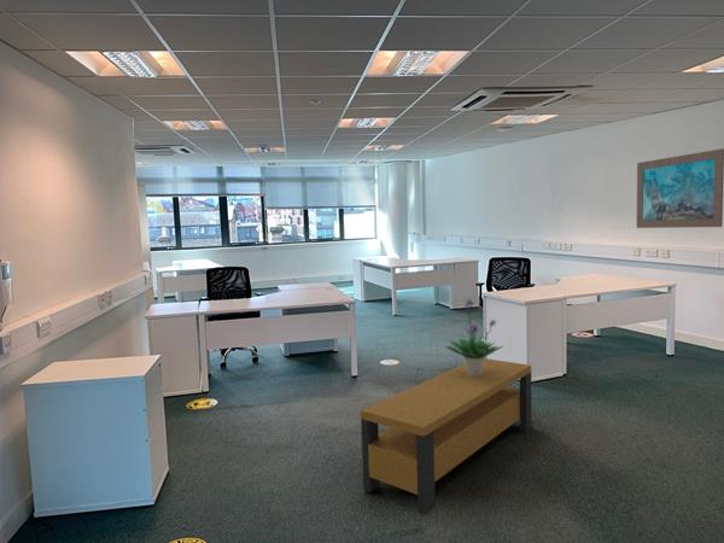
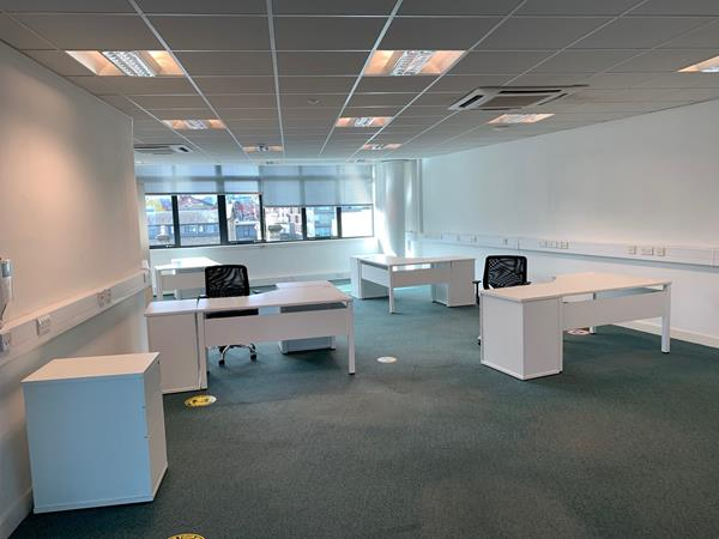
- bench (455, 420)
- wall art (676, 192)
- potted plant (473, 337)
